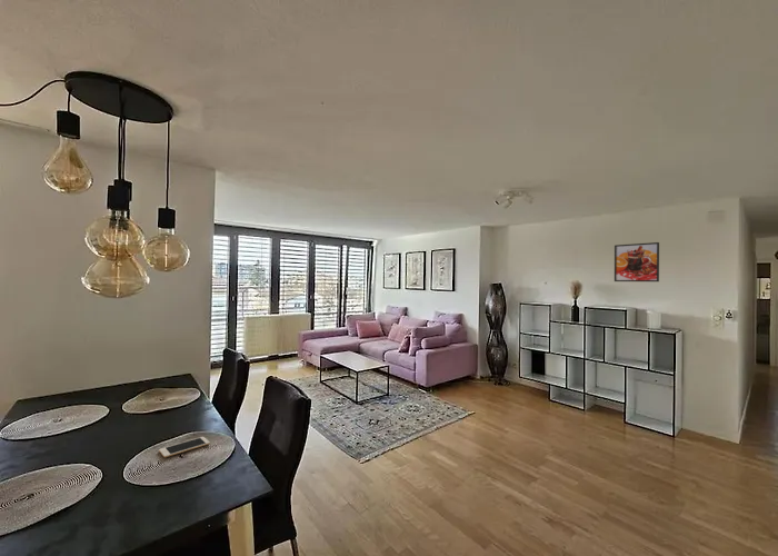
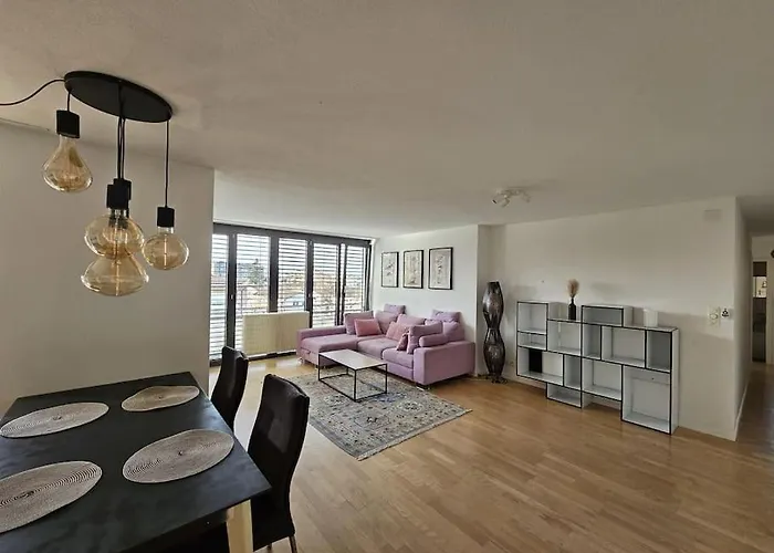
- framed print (636, 262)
- cell phone (184, 446)
